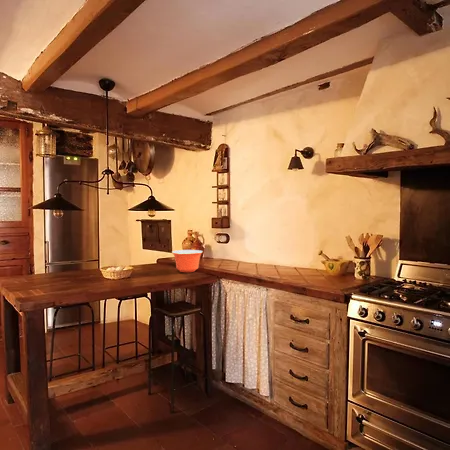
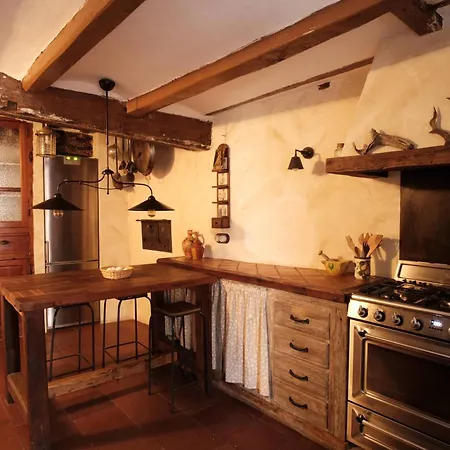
- mixing bowl (187, 261)
